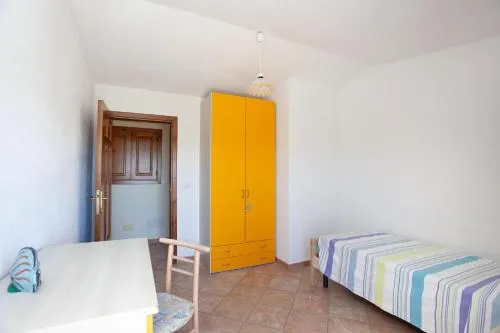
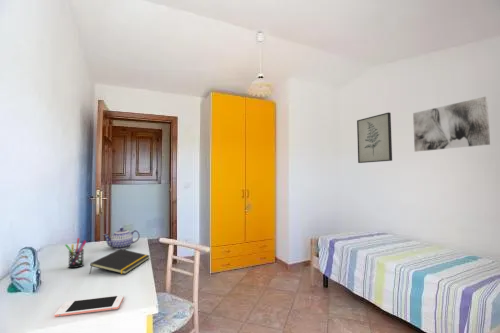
+ cell phone (91, 305)
+ wall art (447, 127)
+ pen holder (74, 252)
+ wall art (373, 139)
+ notepad (122, 260)
+ teapot (121, 237)
